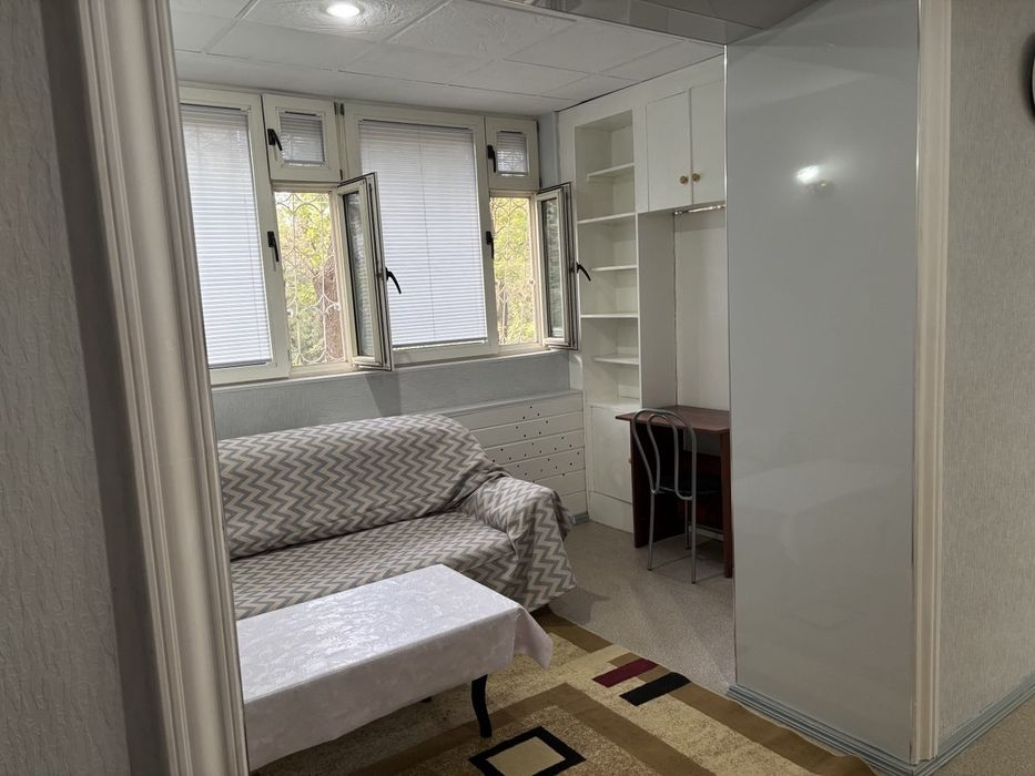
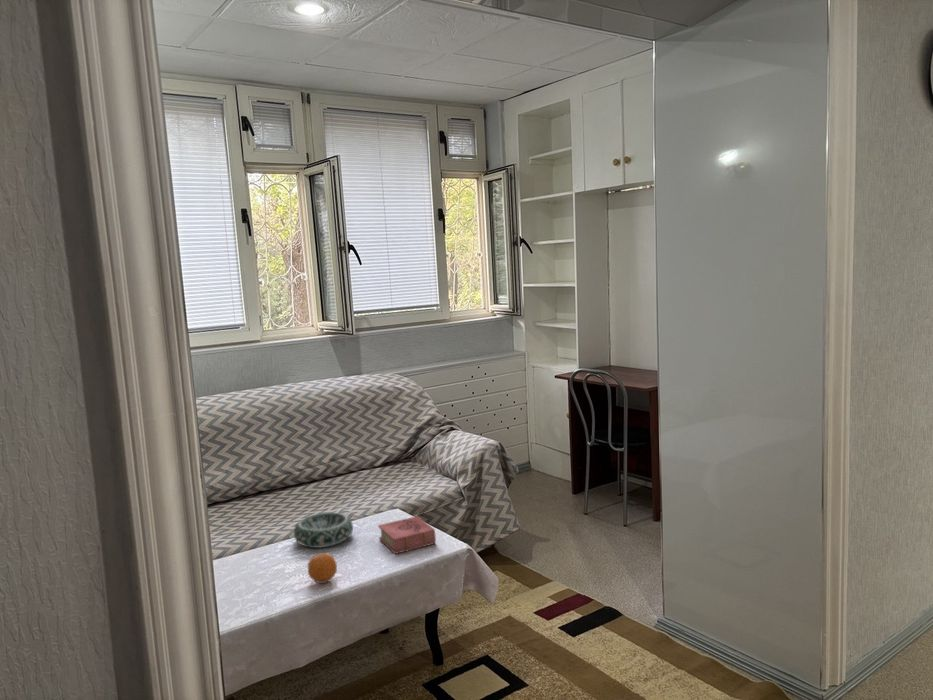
+ decorative bowl (323, 529)
+ book (406, 534)
+ fruit (322, 568)
